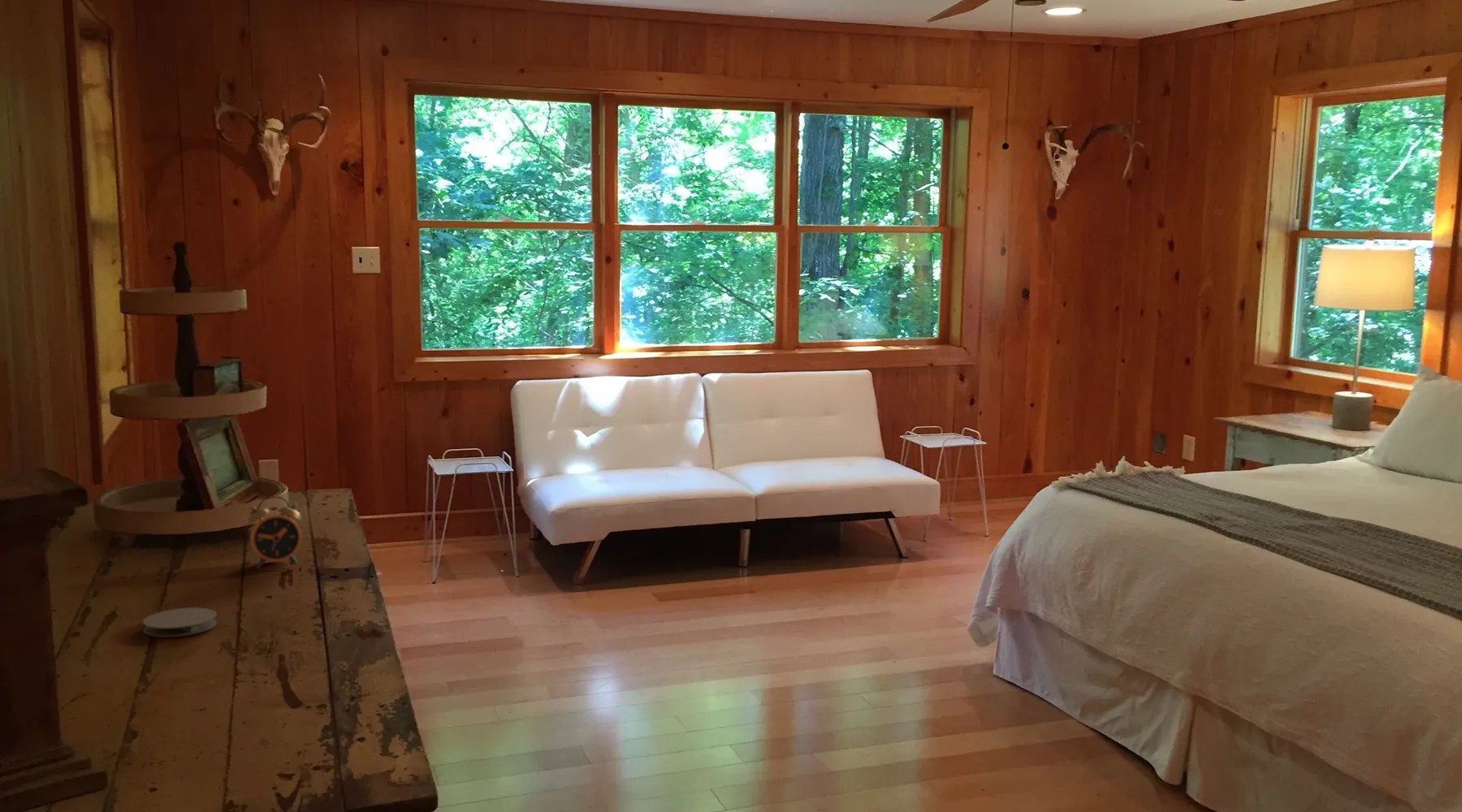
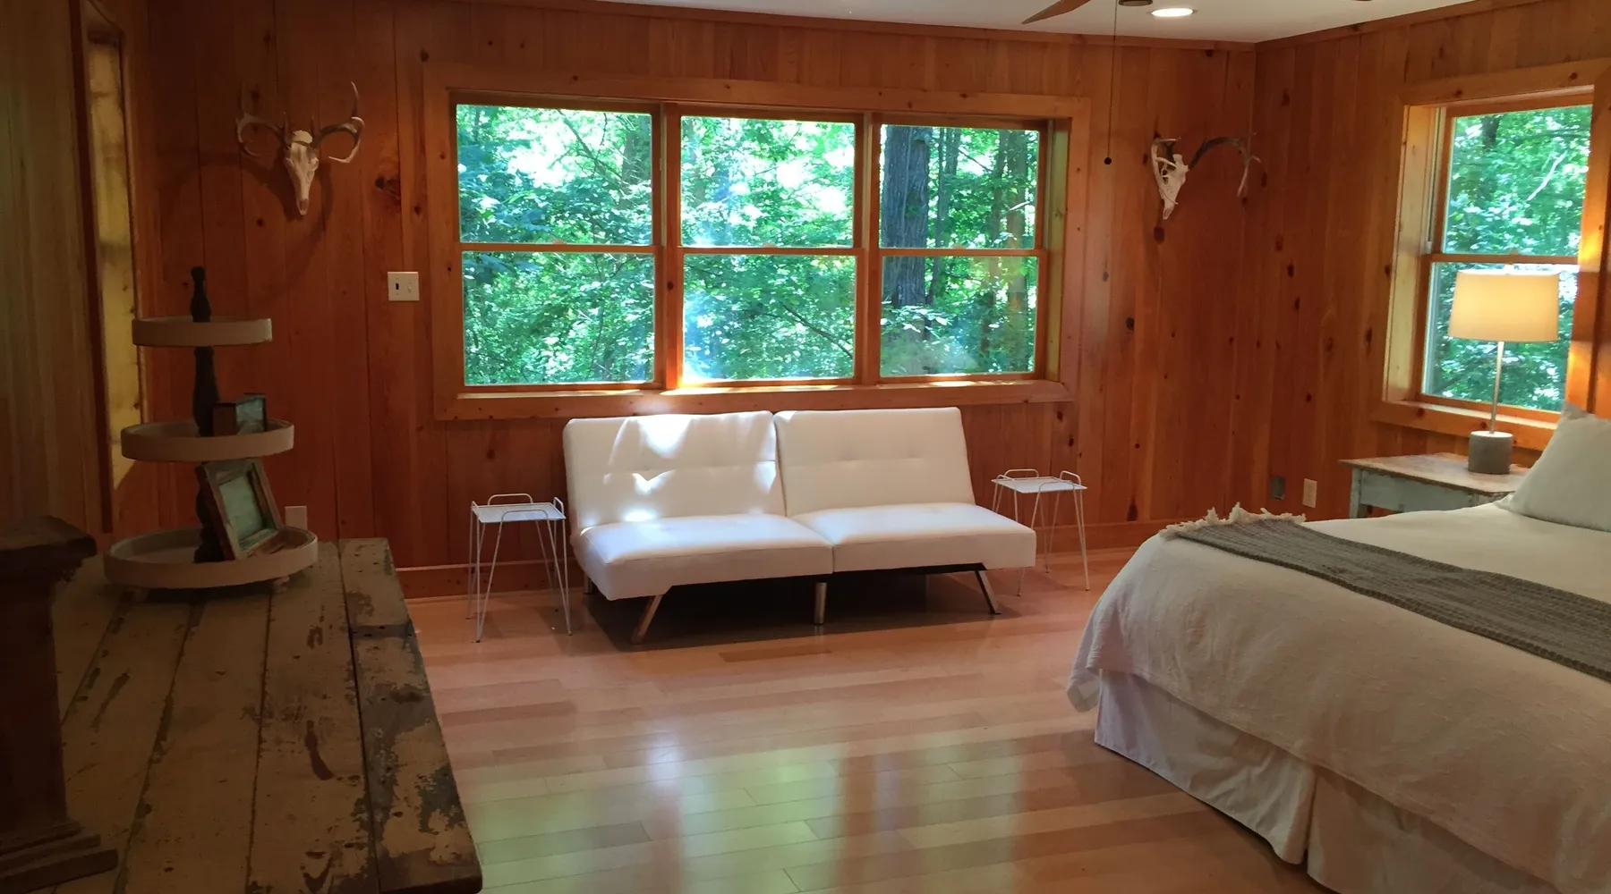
- alarm clock (275, 530)
- coaster (180, 621)
